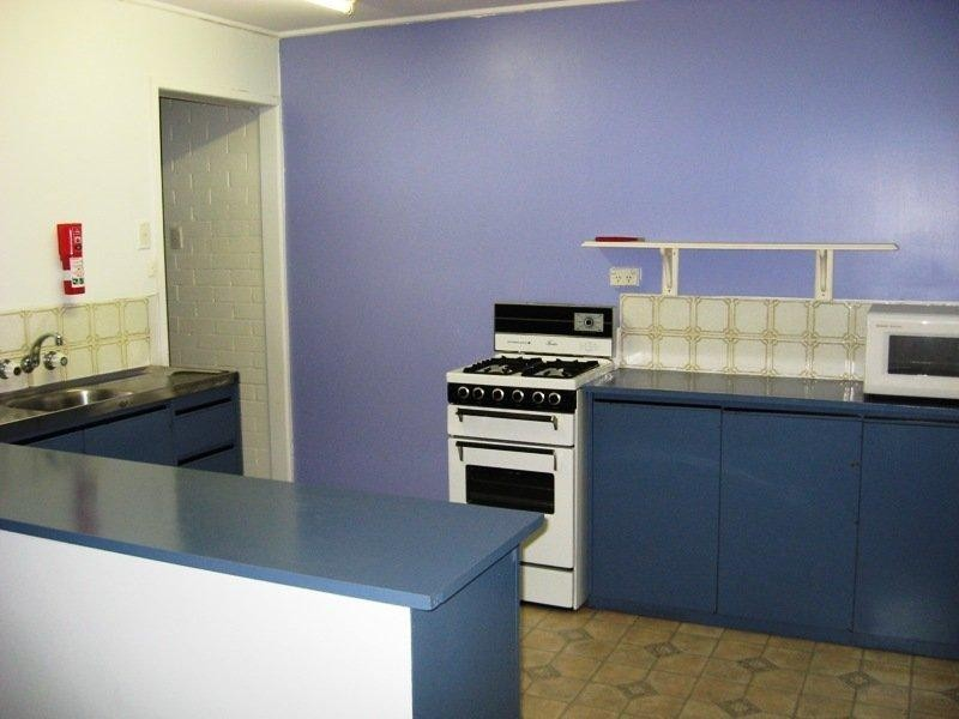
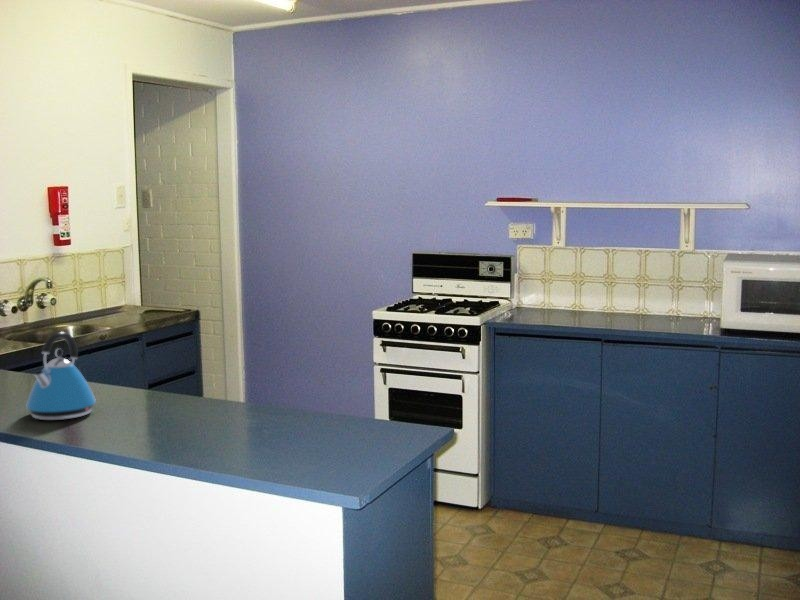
+ kettle (61, 372)
